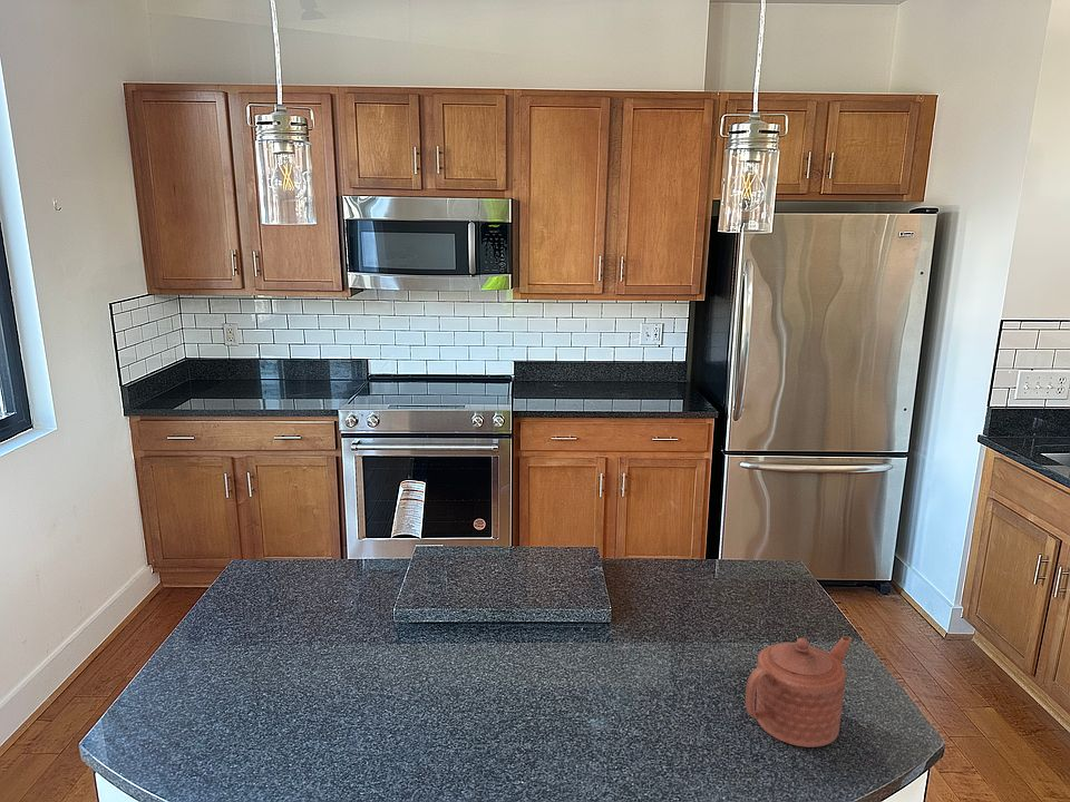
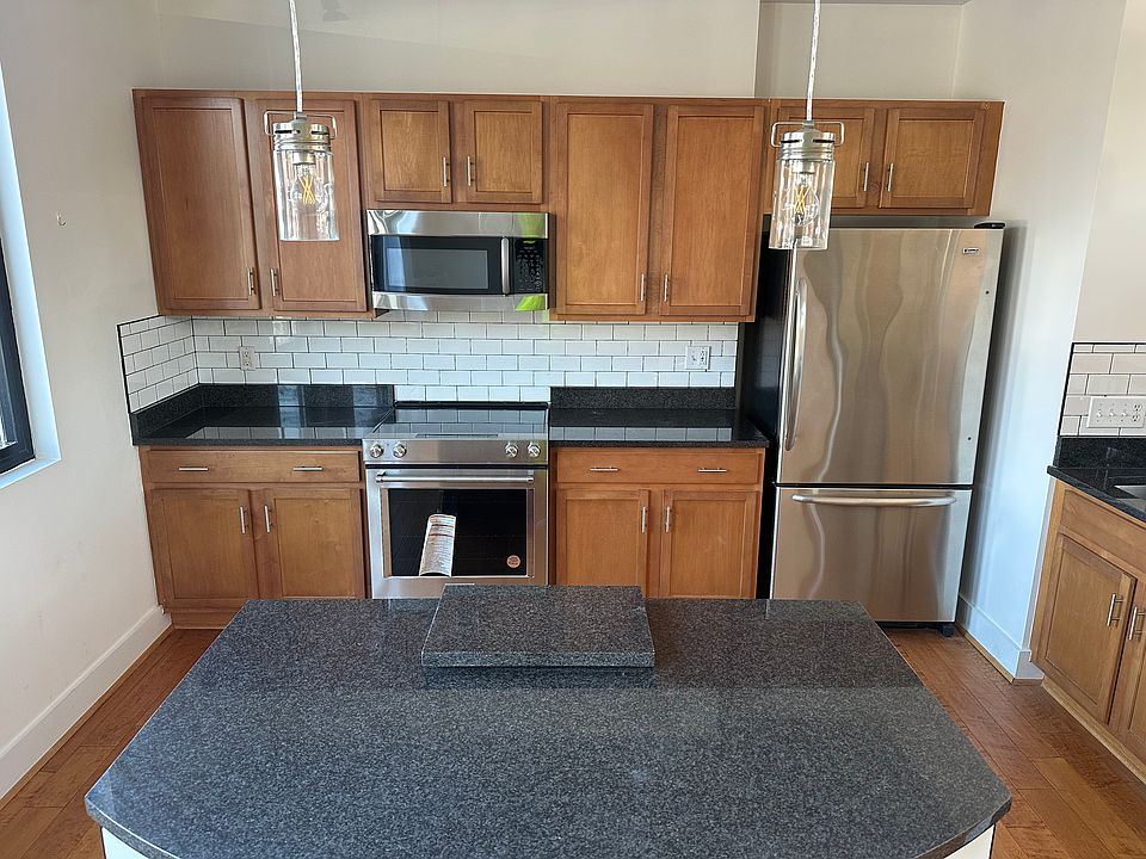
- teapot (800, 681)
